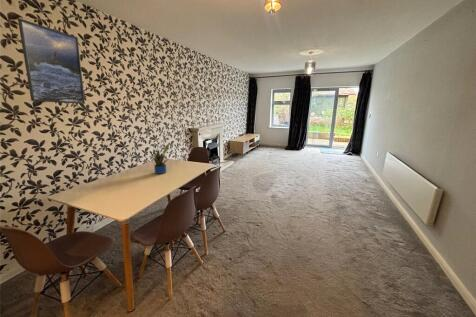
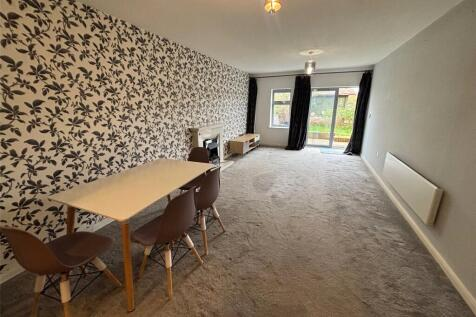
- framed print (55, 67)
- potted plant (161, 157)
